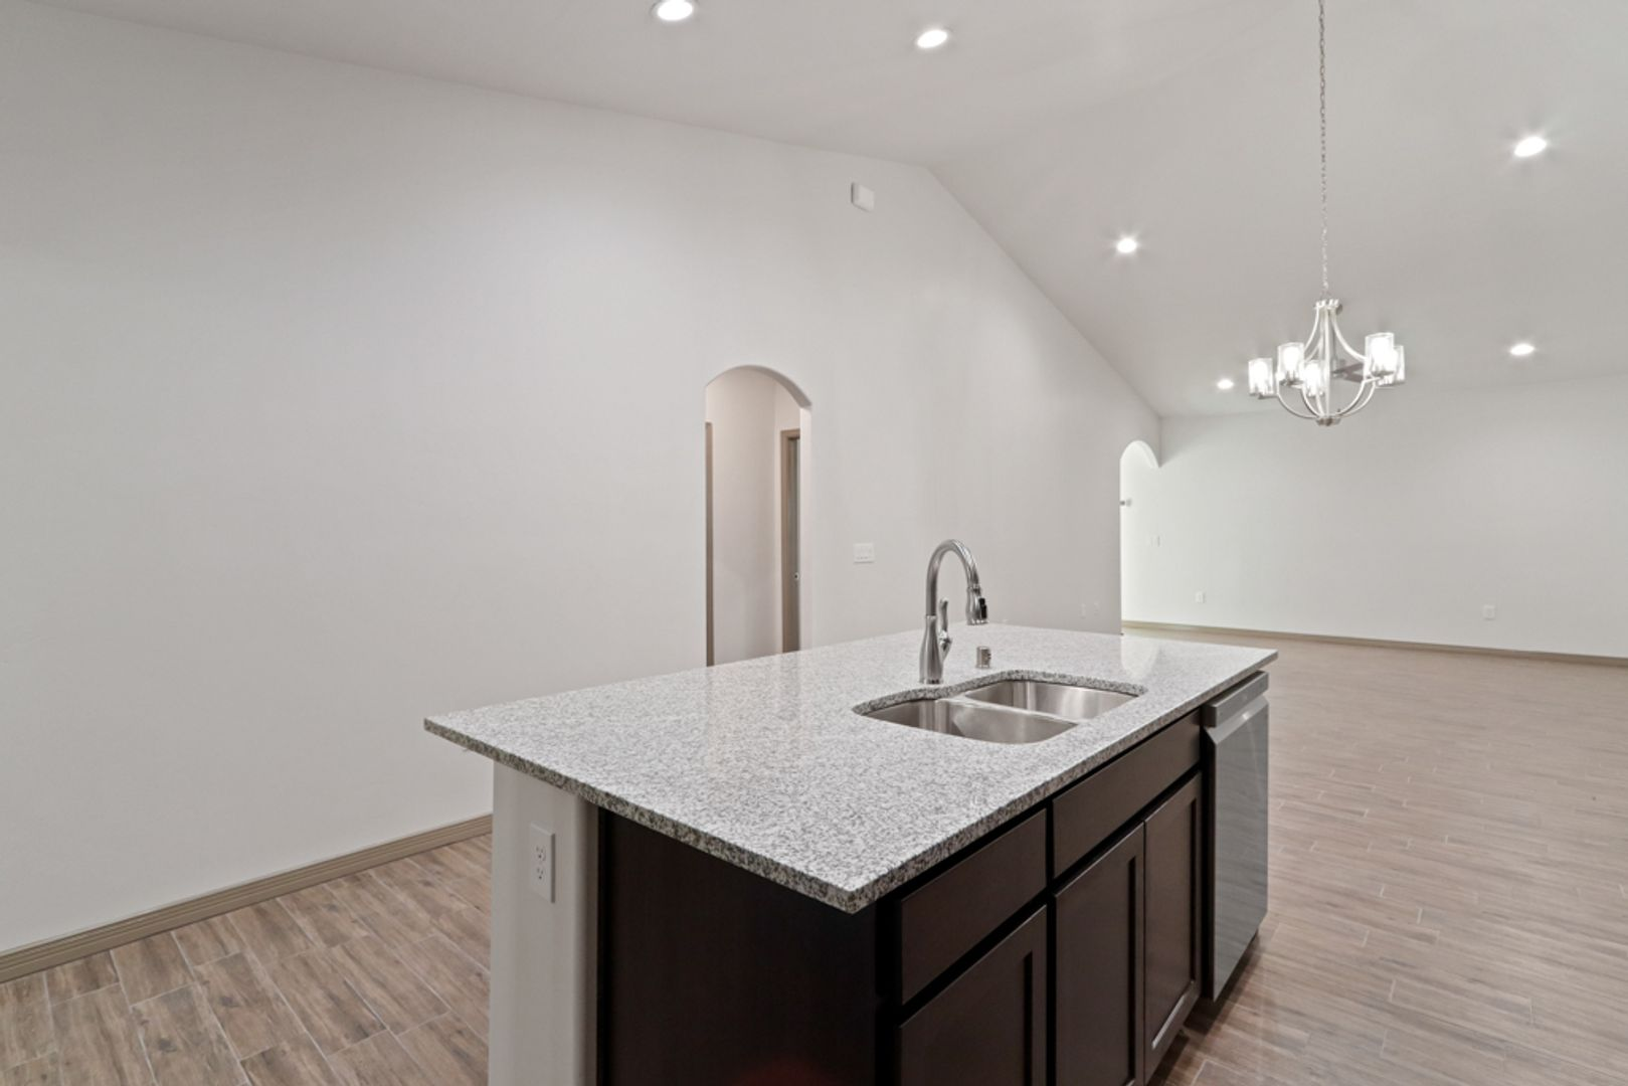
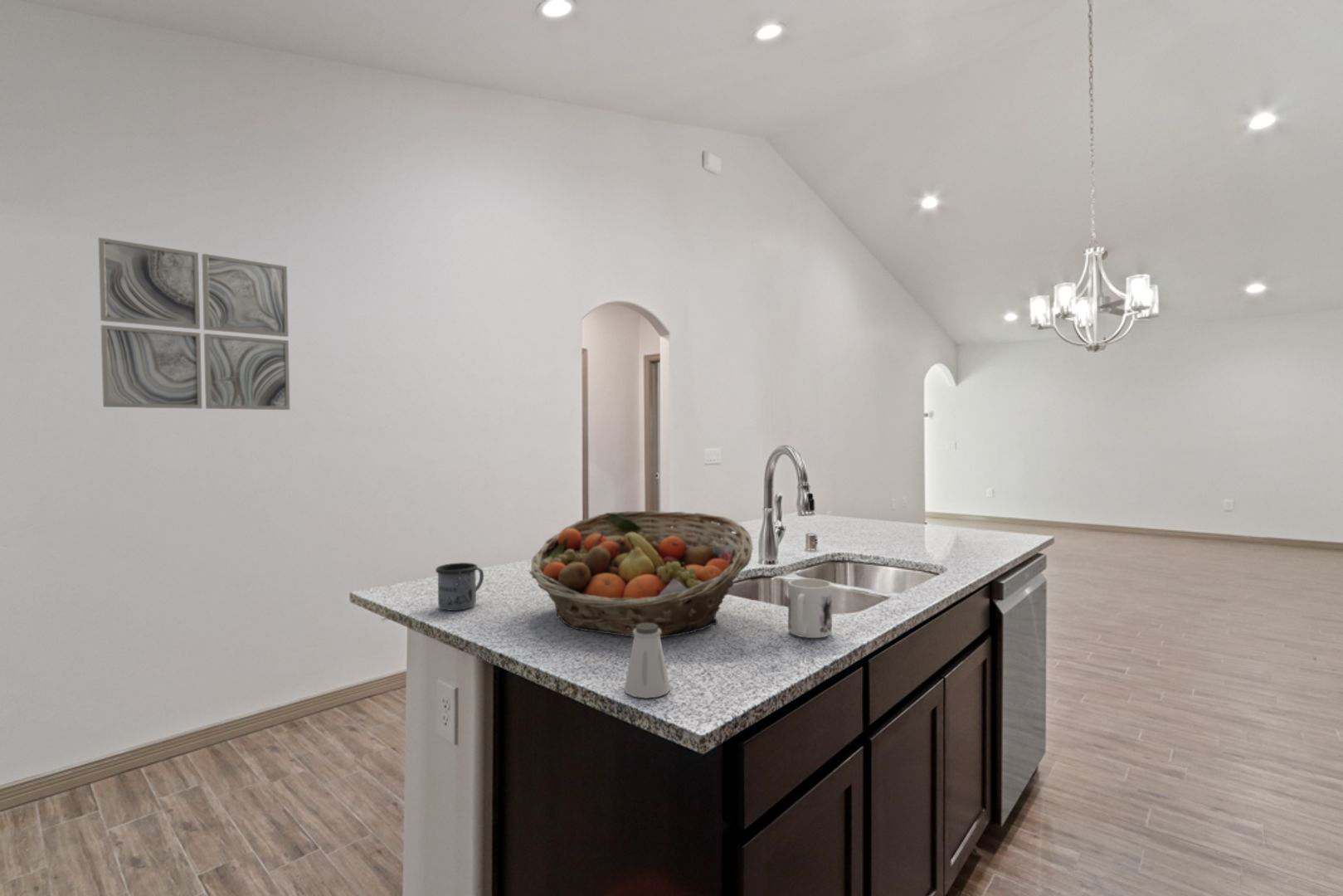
+ saltshaker (647, 657)
+ mug (462, 585)
+ fruit basket (640, 567)
+ wall art (199, 333)
+ mug (807, 610)
